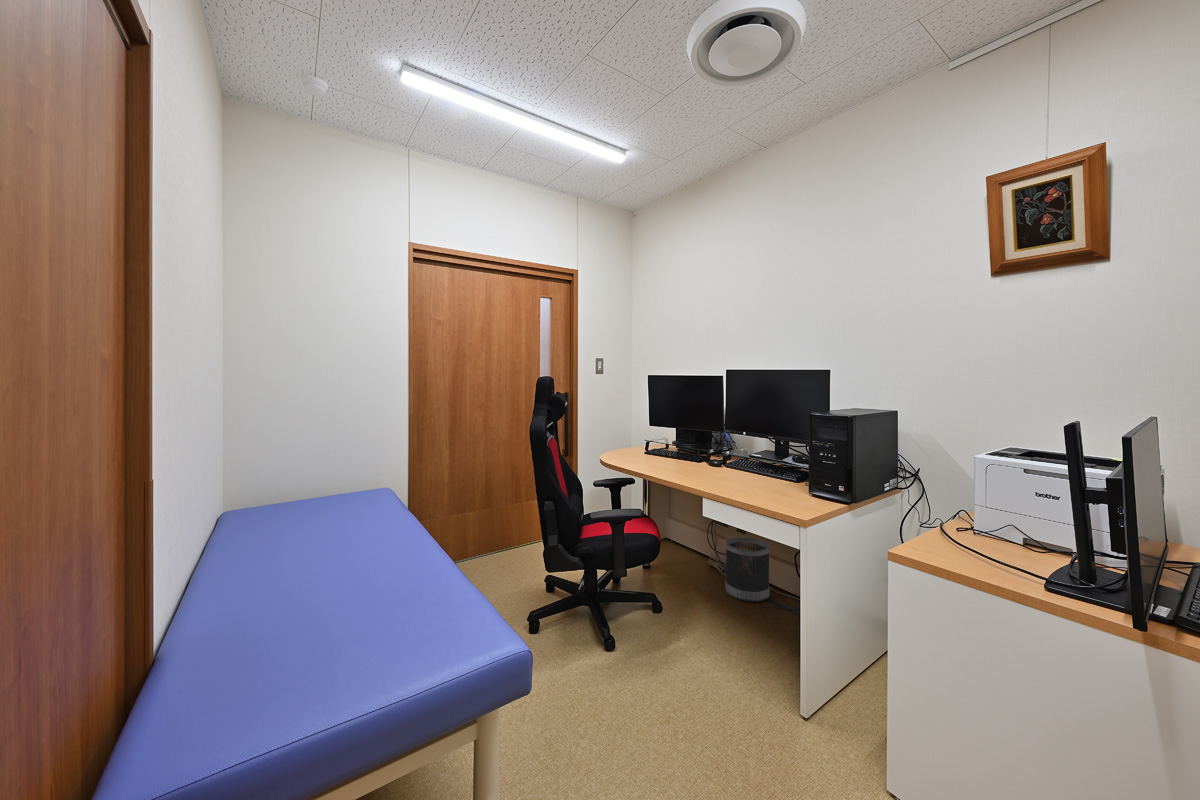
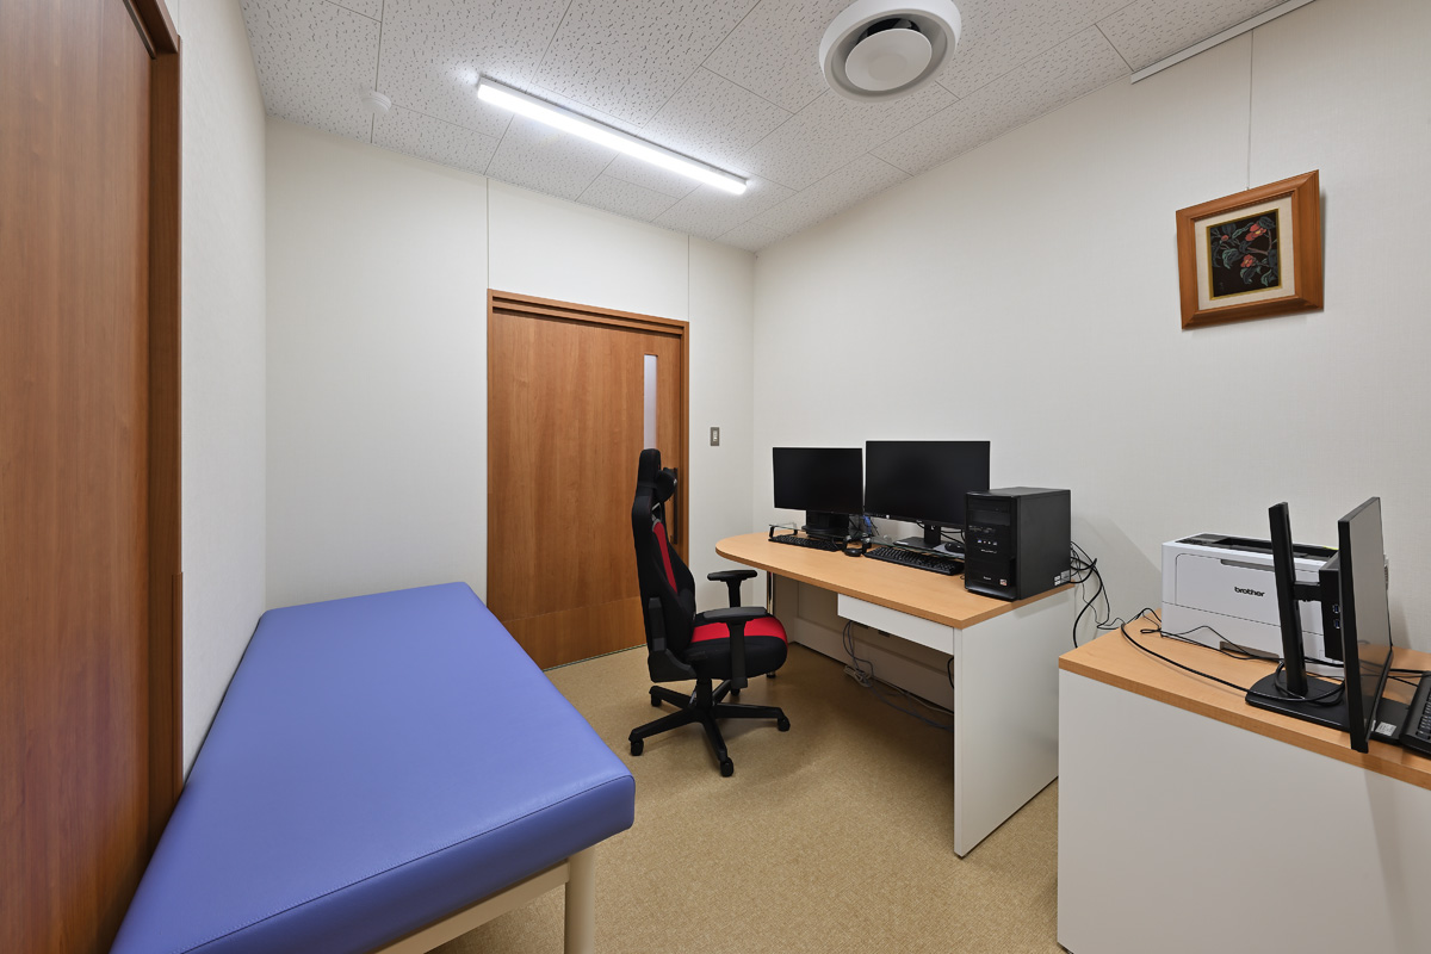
- wastebasket (747, 568)
